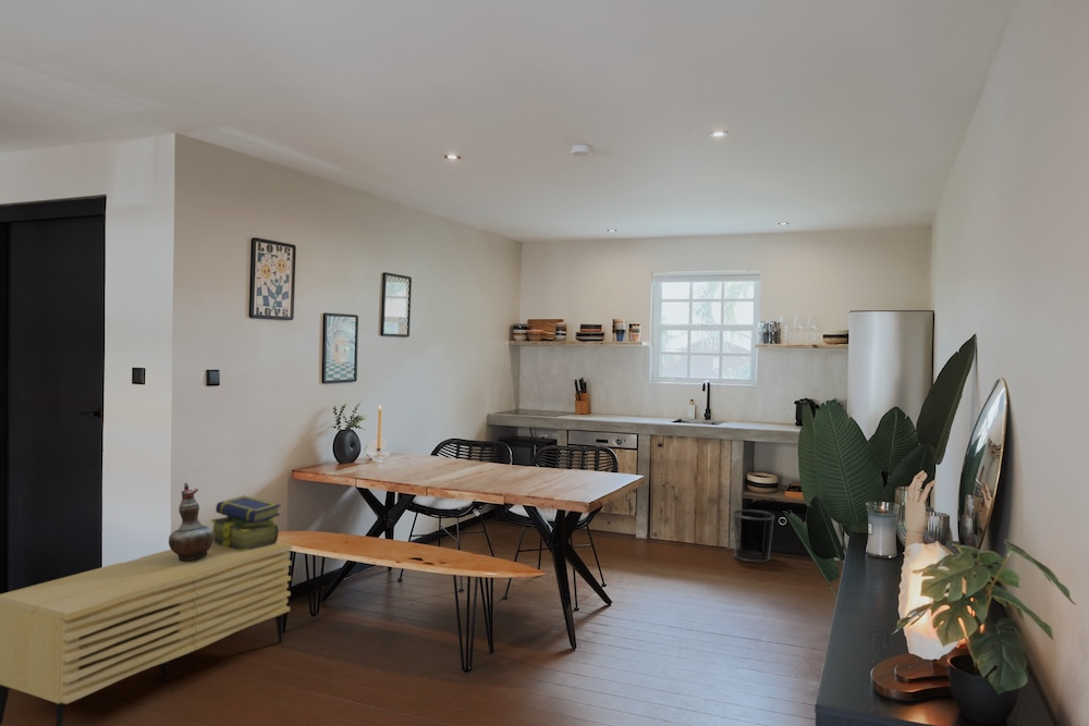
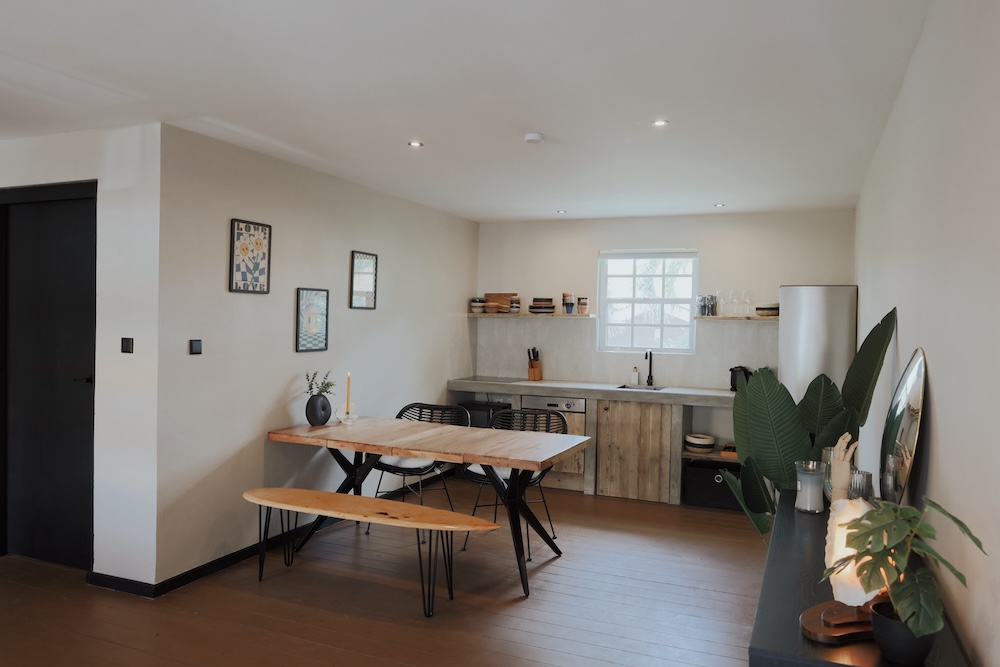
- sideboard (161, 623)
- stack of books (247, 521)
- waste bin (752, 536)
- decorative vase (192, 520)
